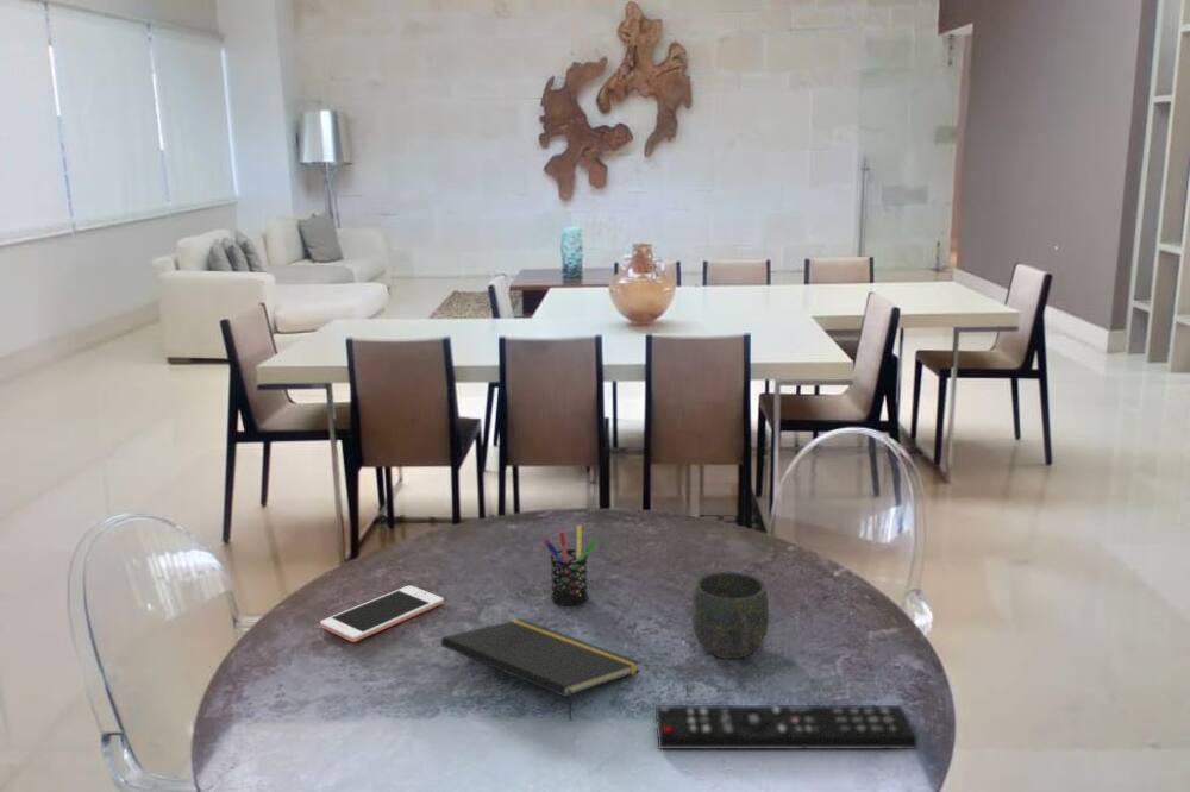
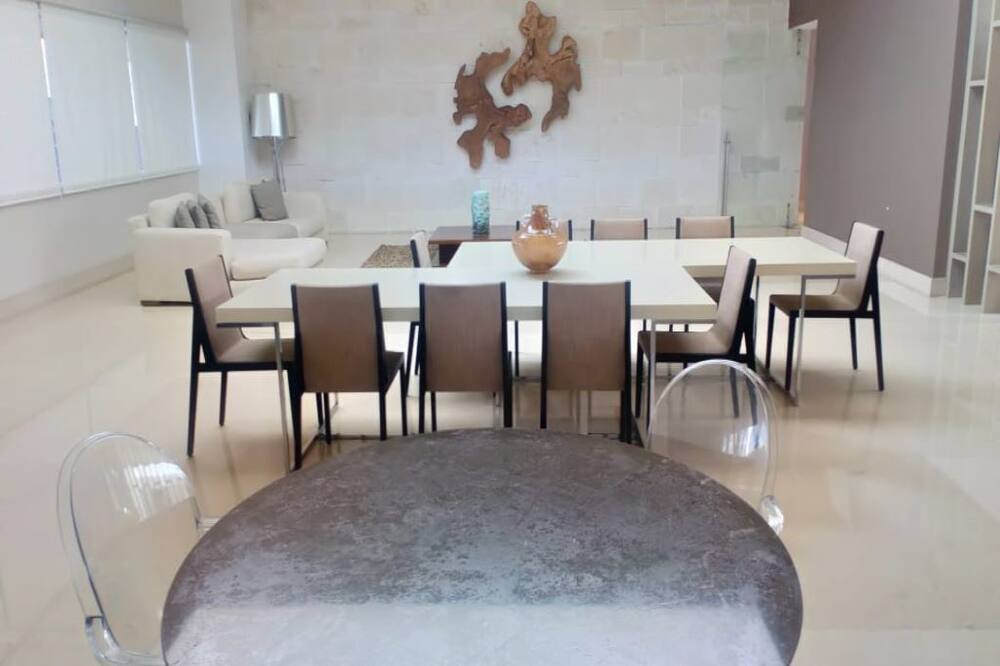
- cell phone (383, 611)
- notepad (540, 654)
- remote control (781, 724)
- mug (732, 621)
- pen holder (571, 562)
